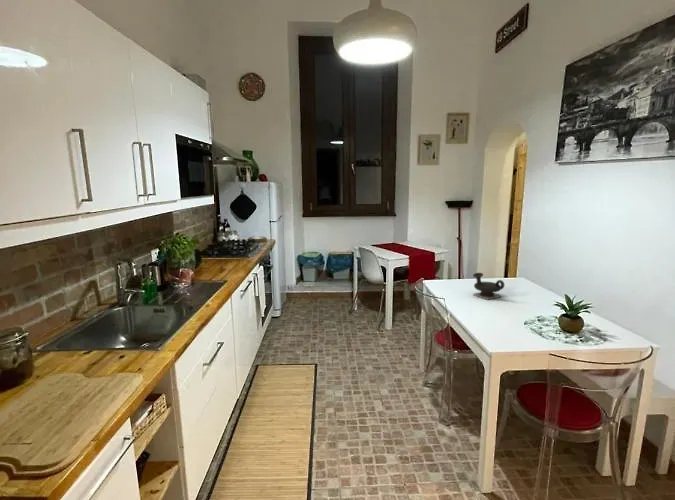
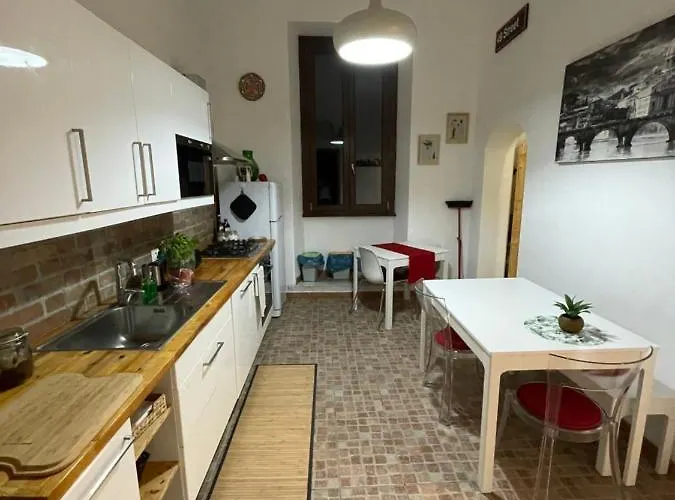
- teapot (488, 284)
